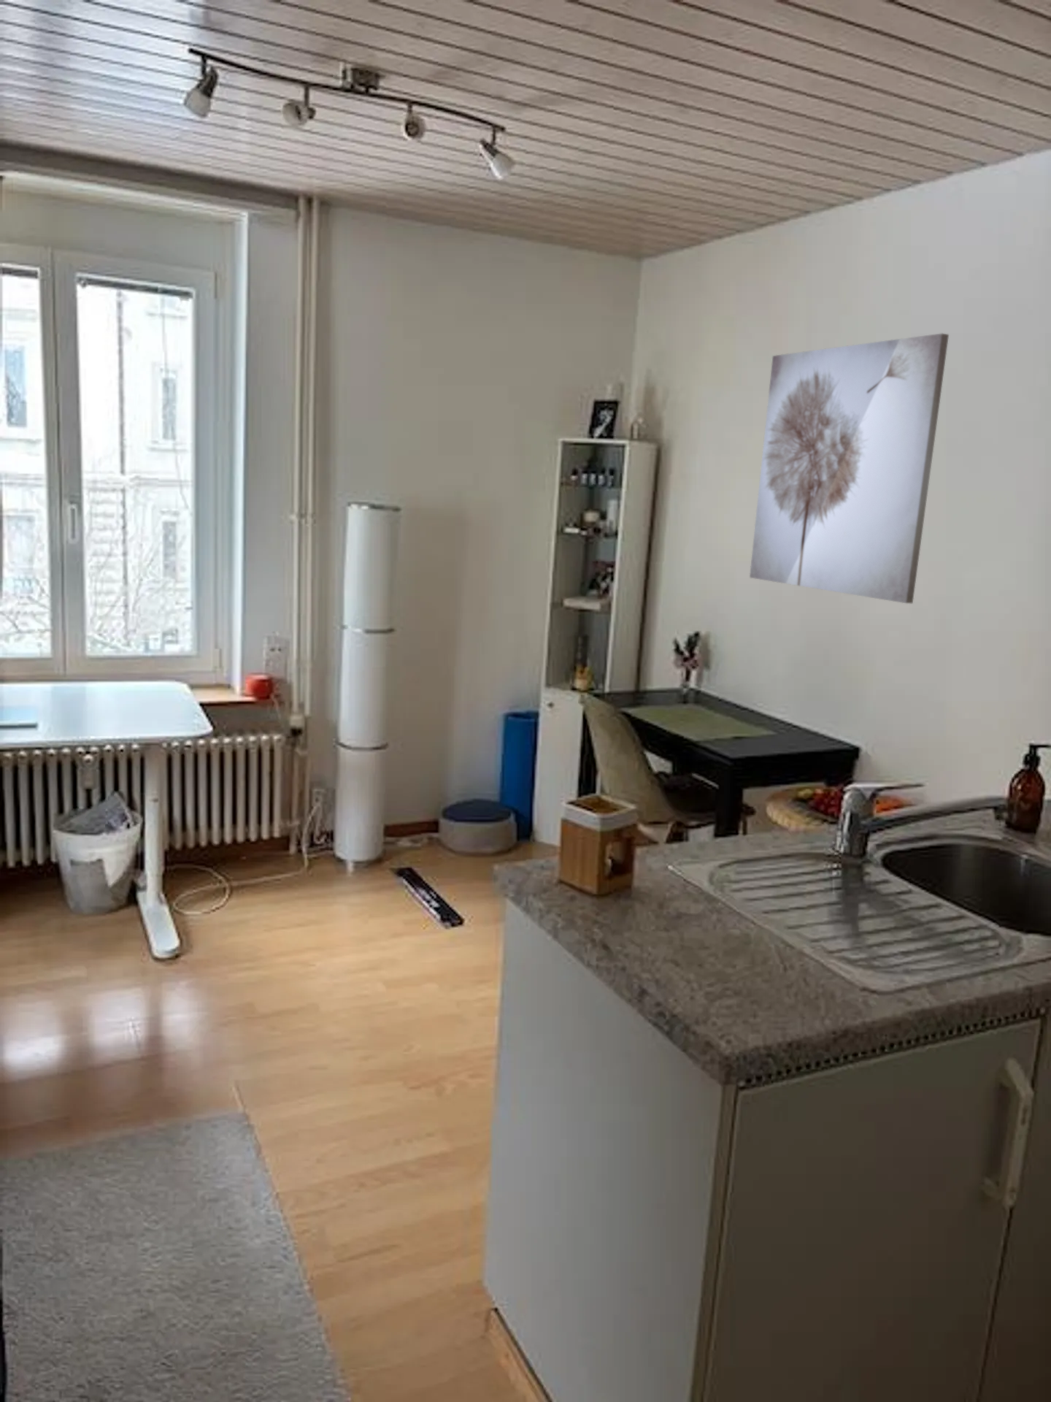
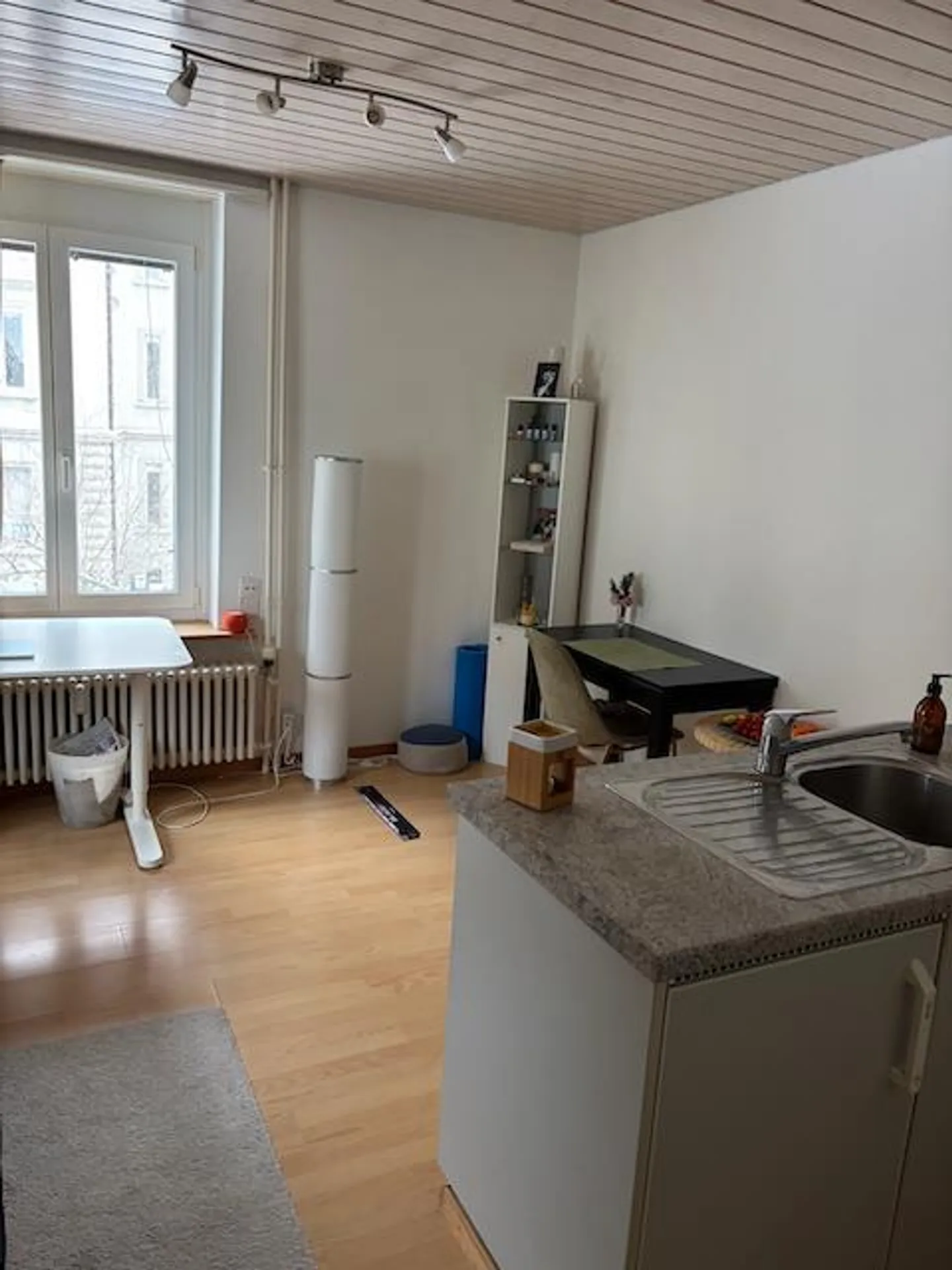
- wall art (837, 470)
